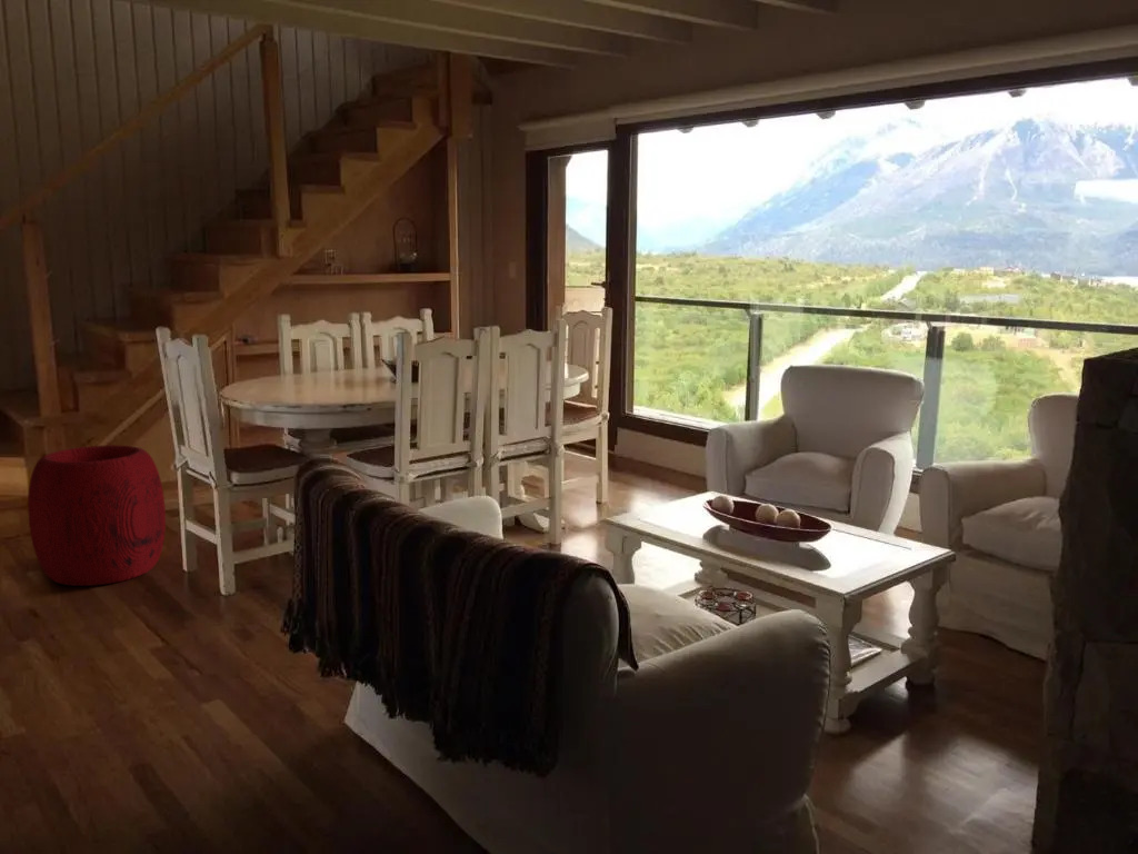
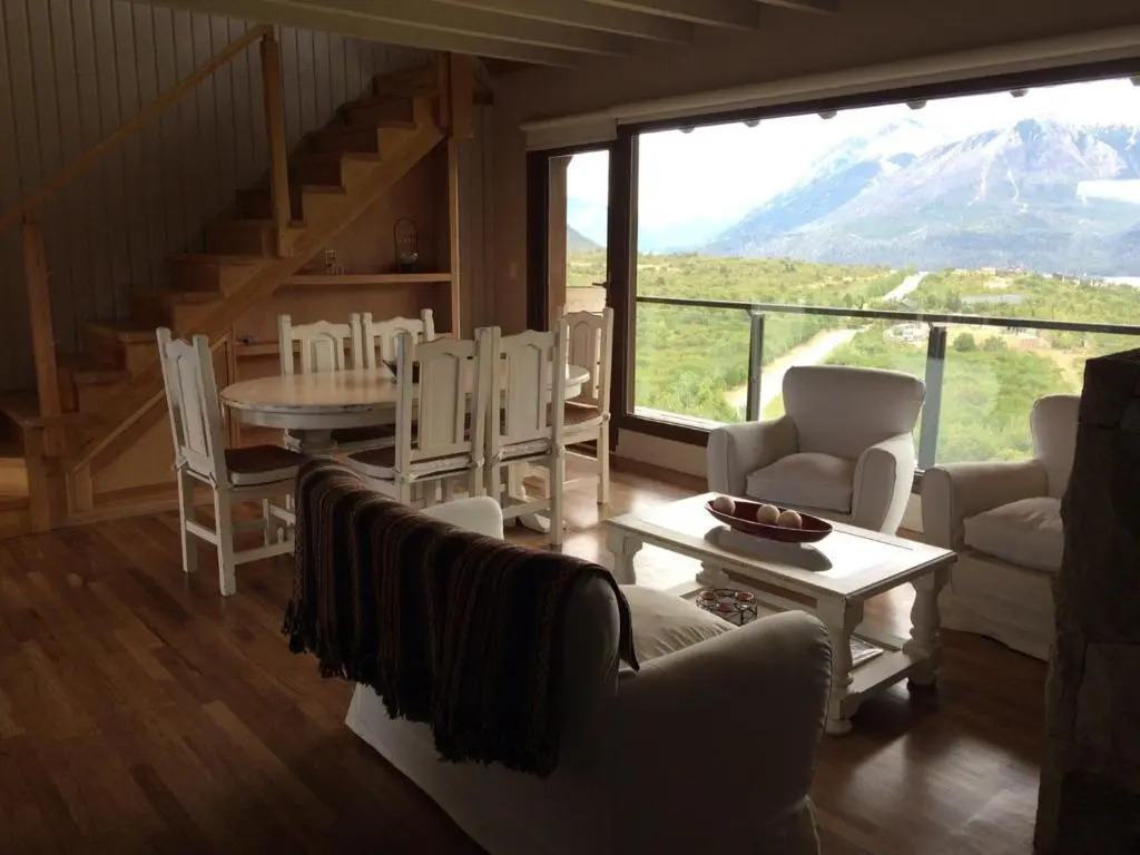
- pouf (98, 513)
